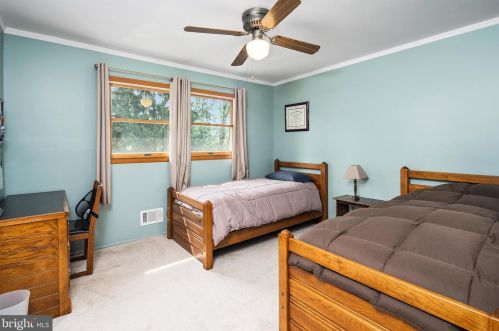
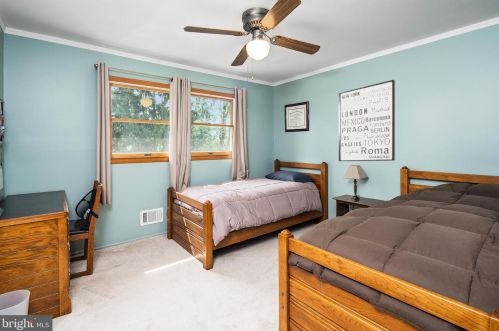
+ wall art (364, 124)
